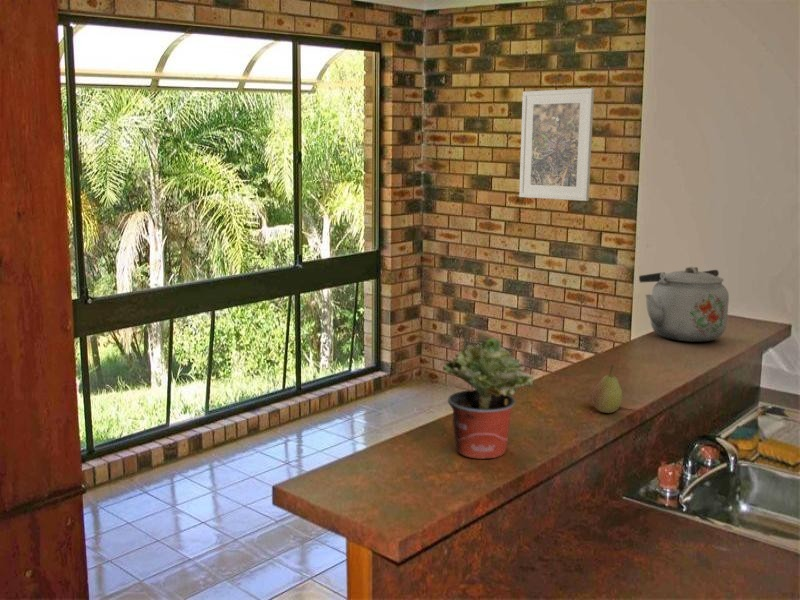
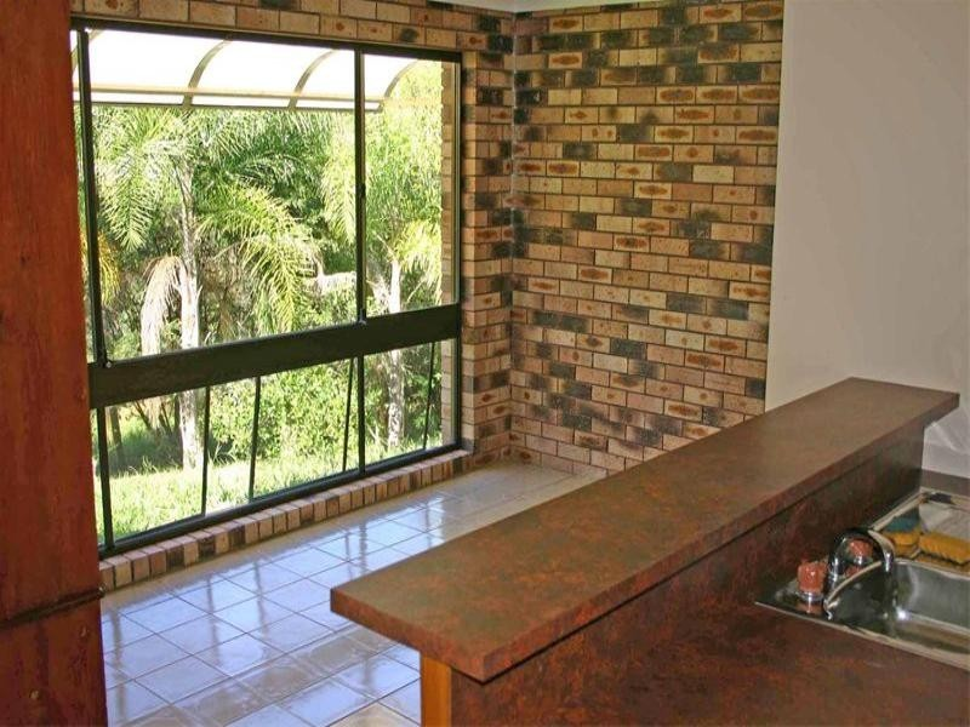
- potted plant (490, 395)
- fruit (607, 388)
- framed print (555, 145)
- kettle (680, 302)
